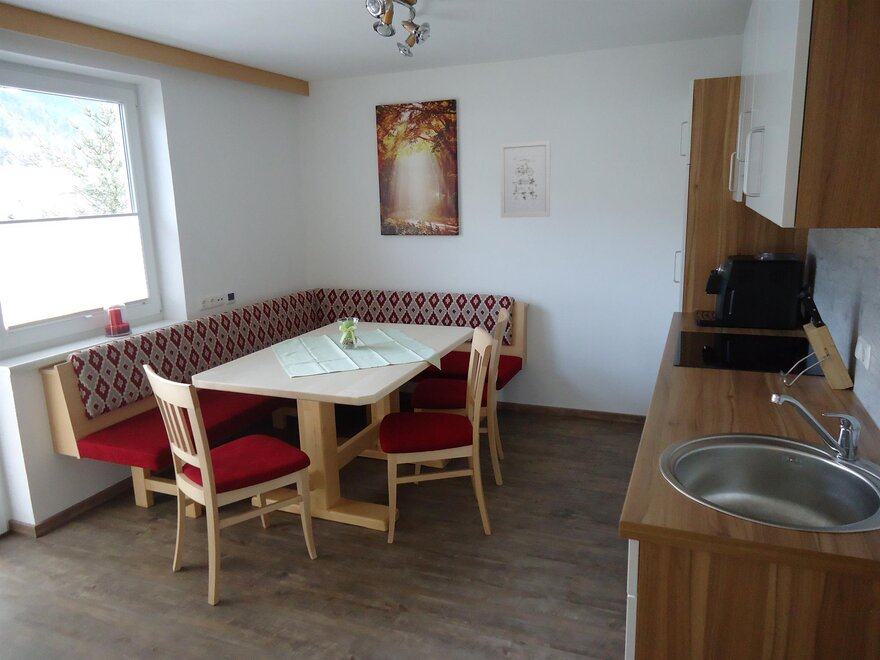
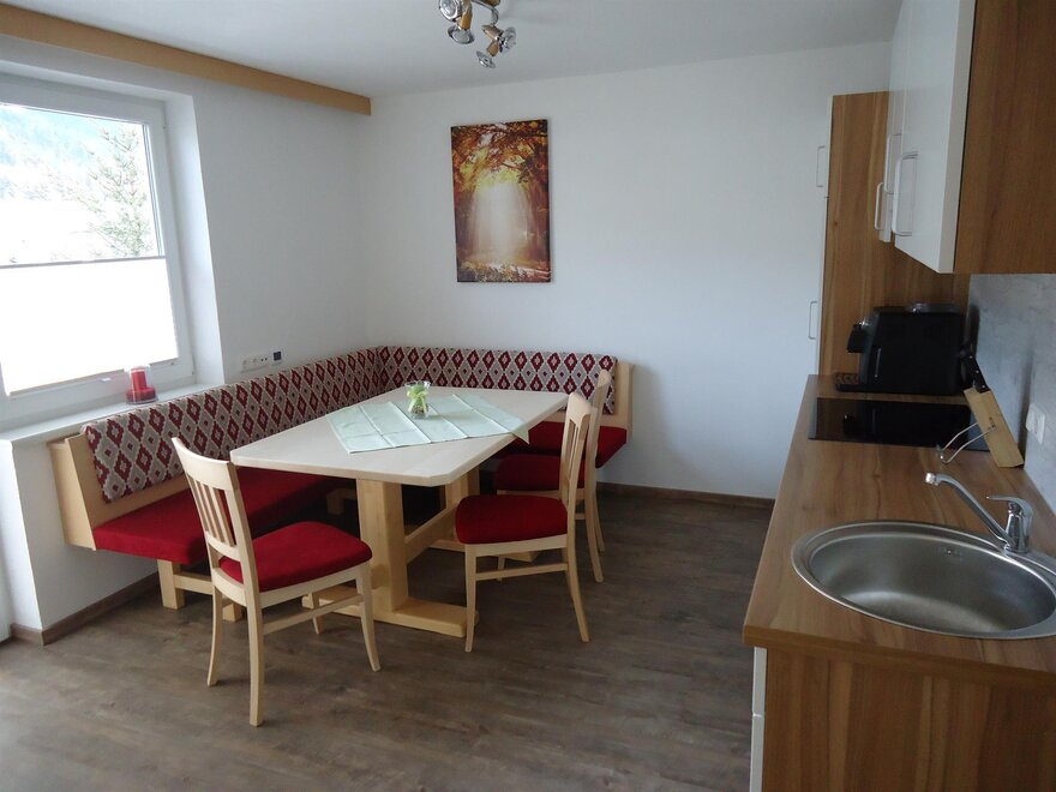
- wall art (524, 180)
